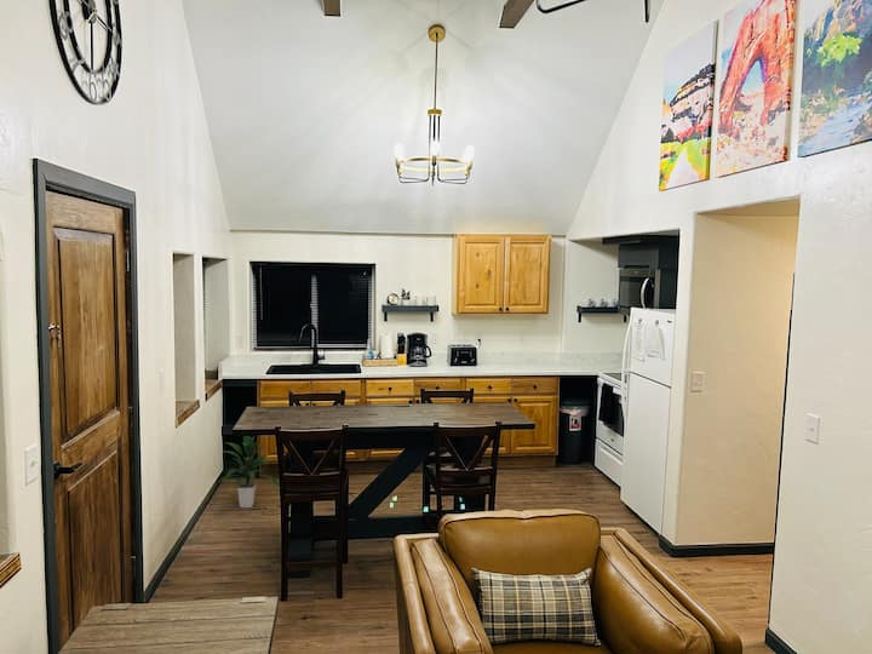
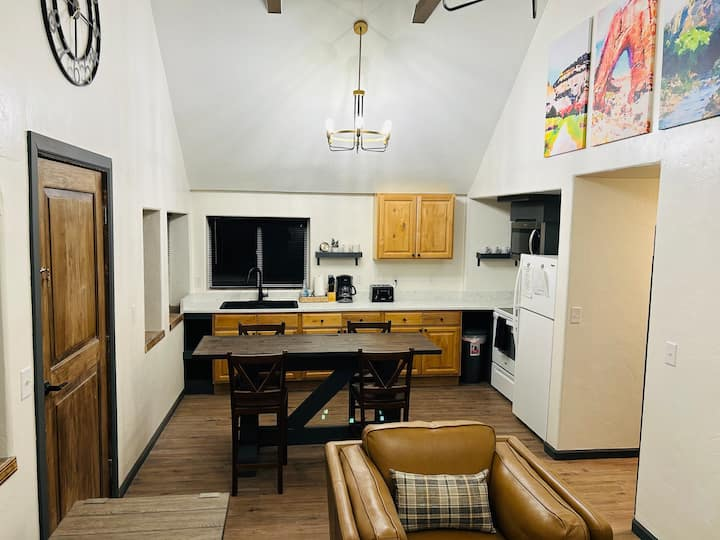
- indoor plant (248, 467)
